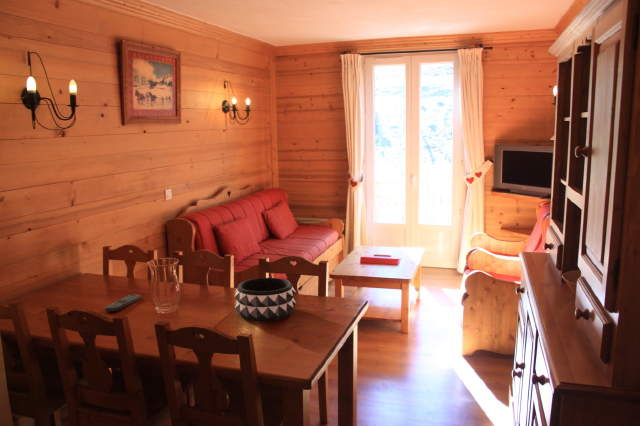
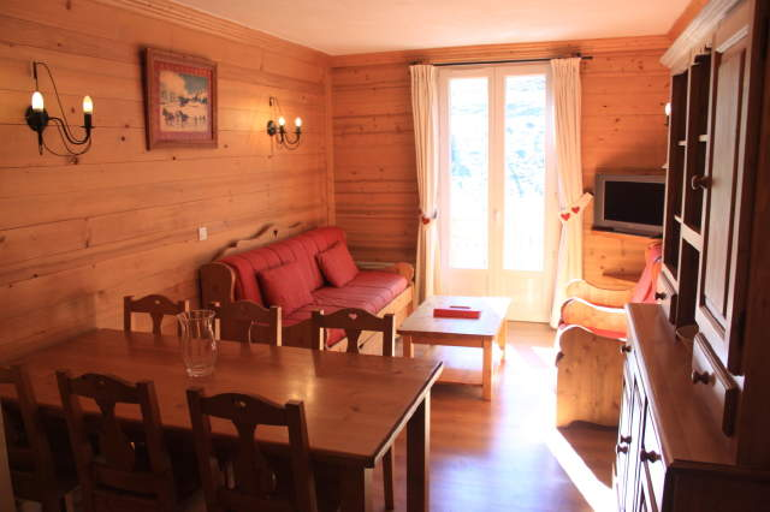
- decorative bowl (265, 298)
- remote control (123, 302)
